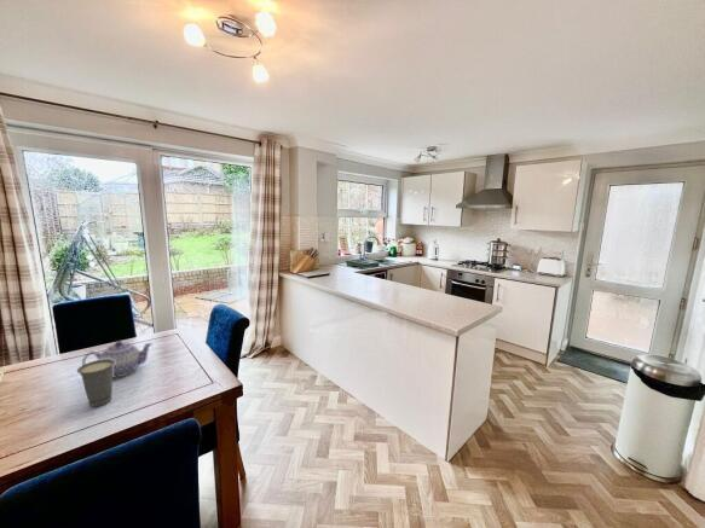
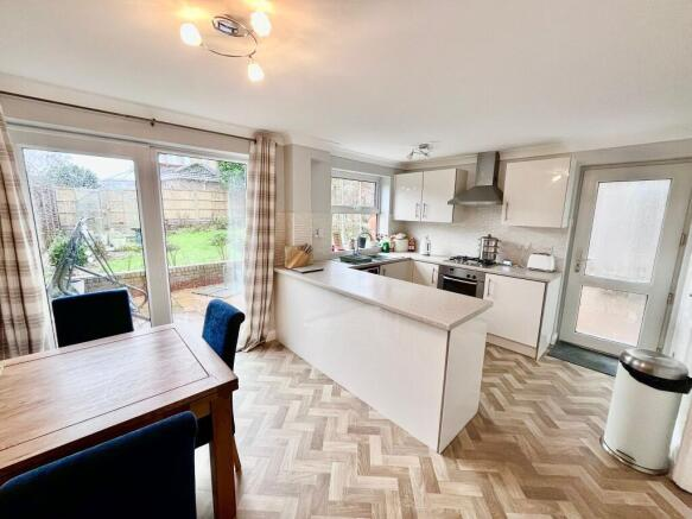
- teapot (120, 356)
- cup (98, 383)
